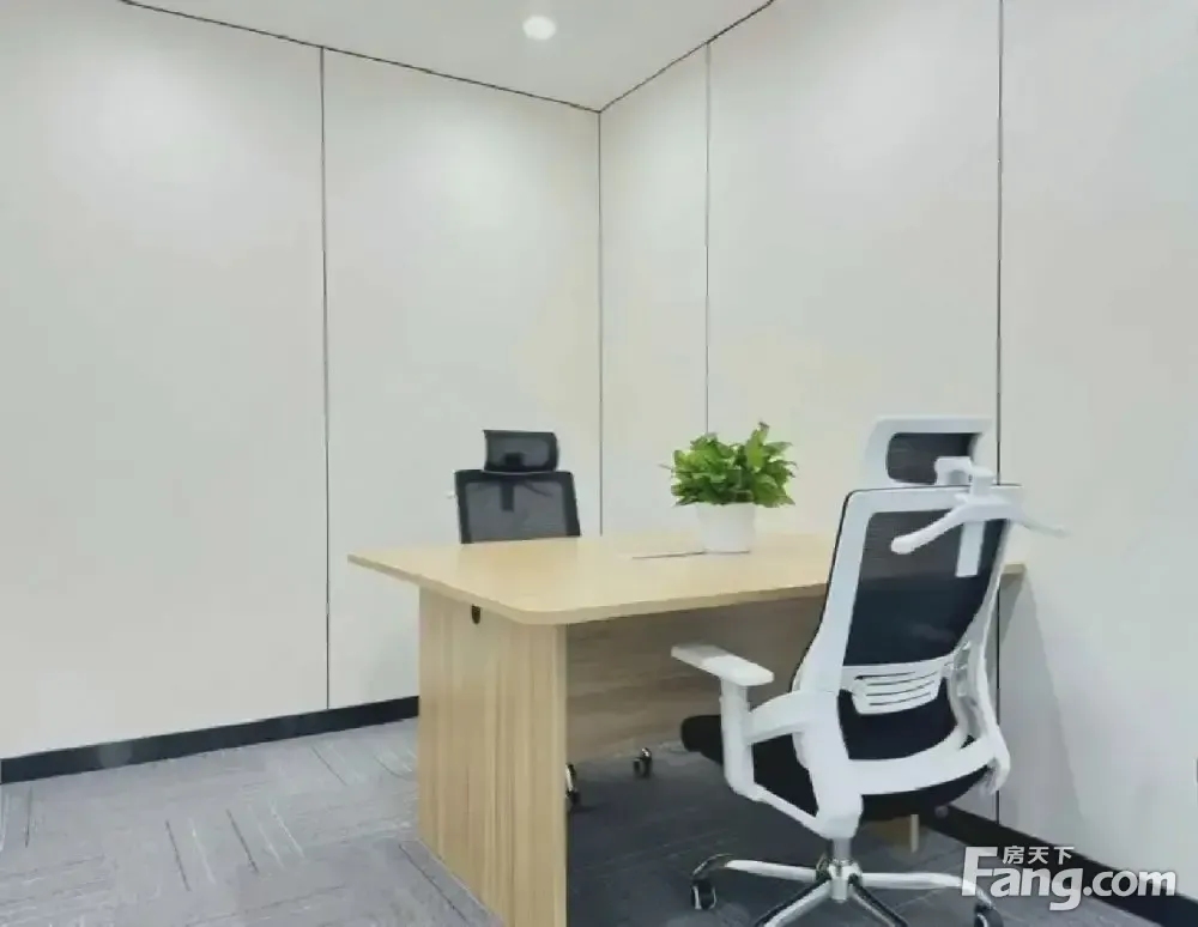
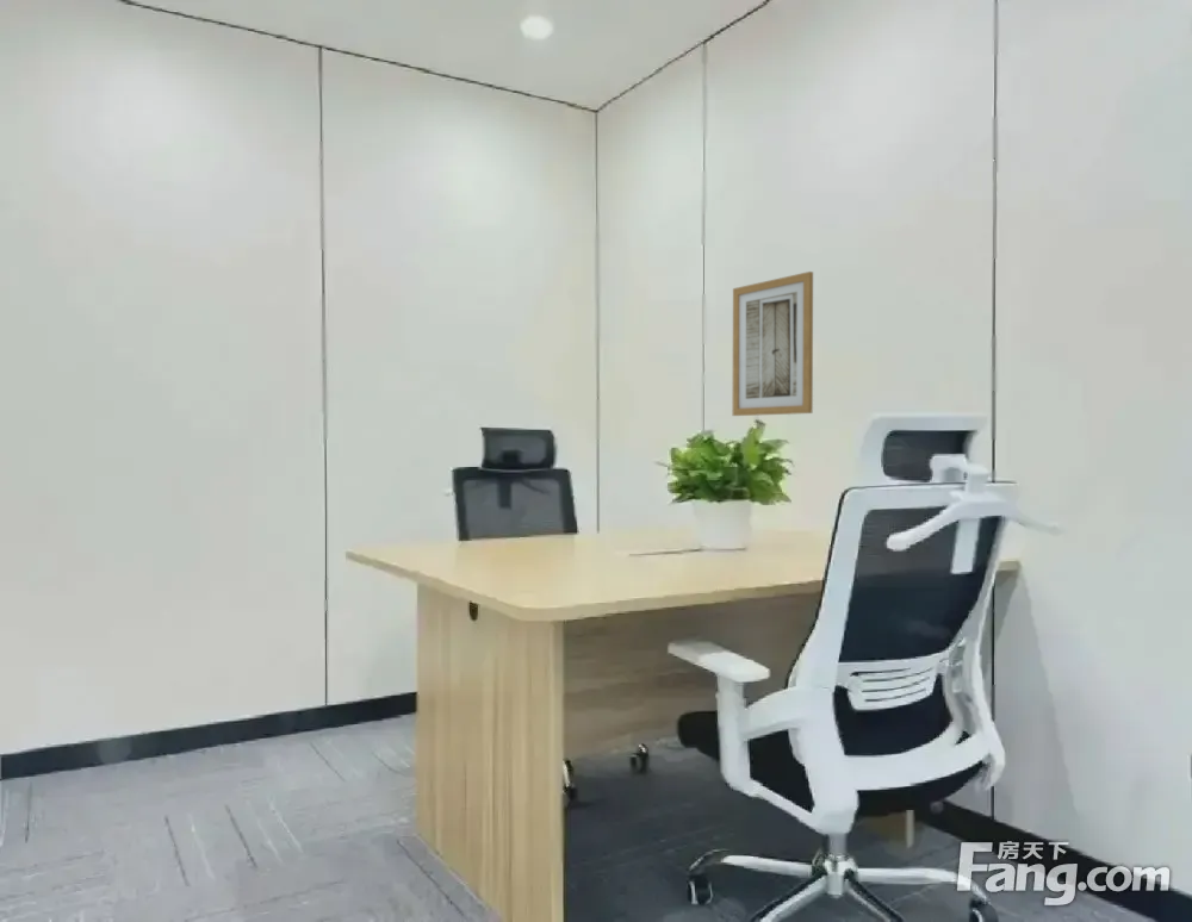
+ wall art (770, 347)
